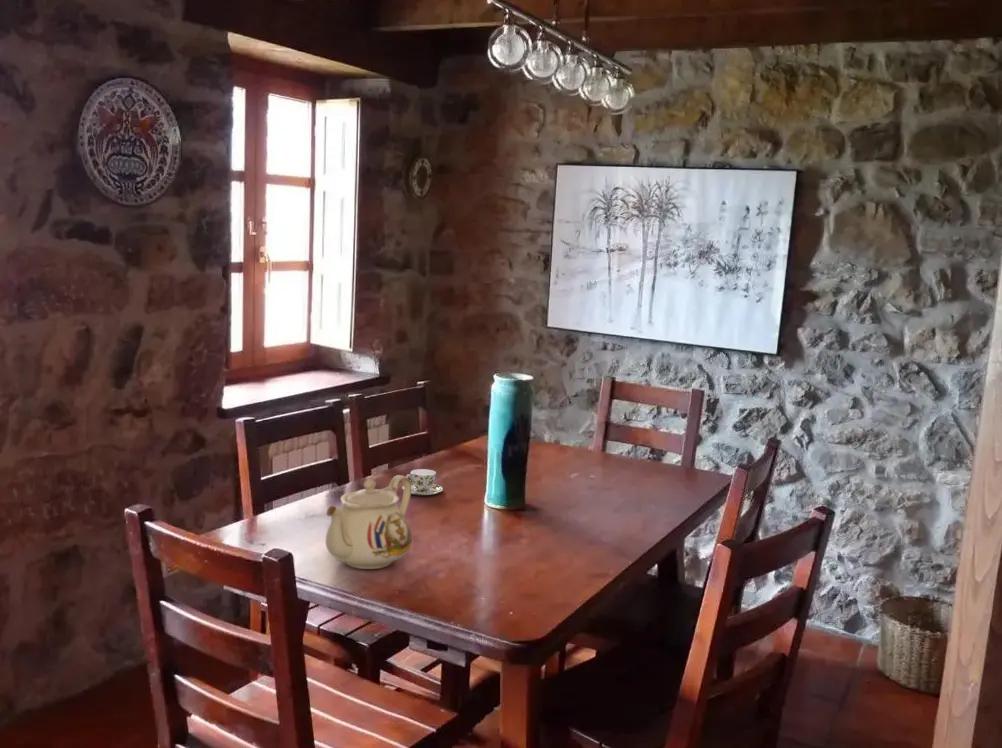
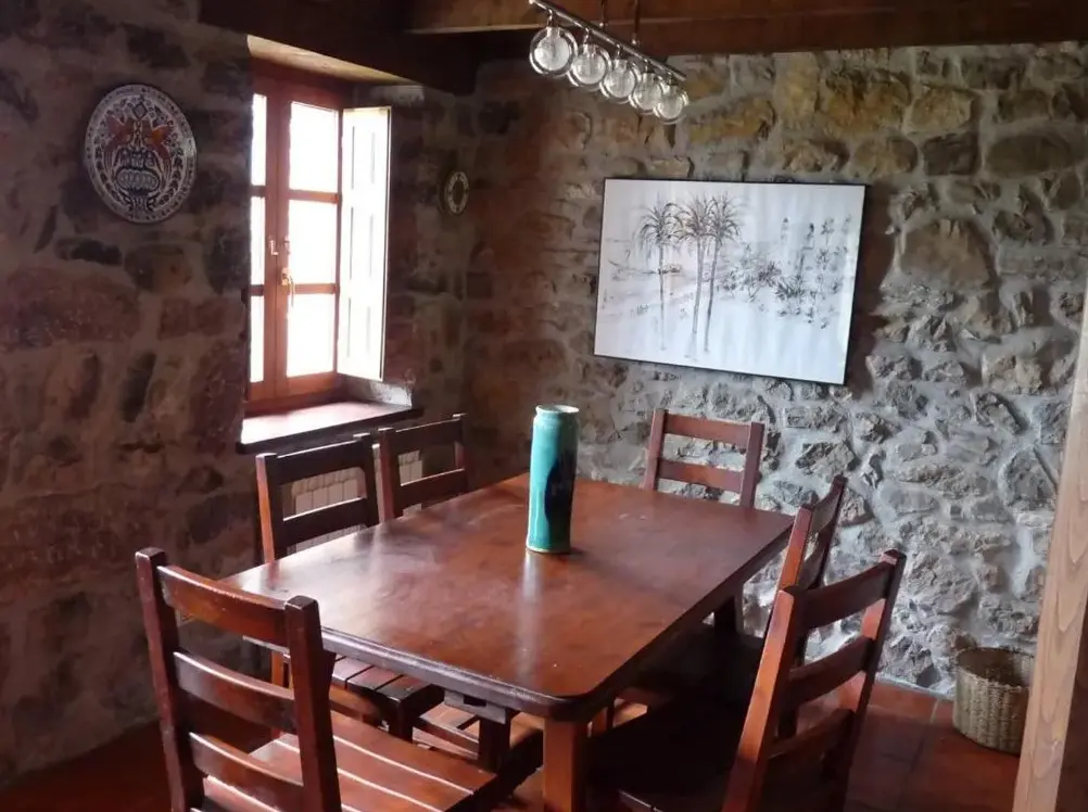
- teapot (370, 519)
- teacup (422, 481)
